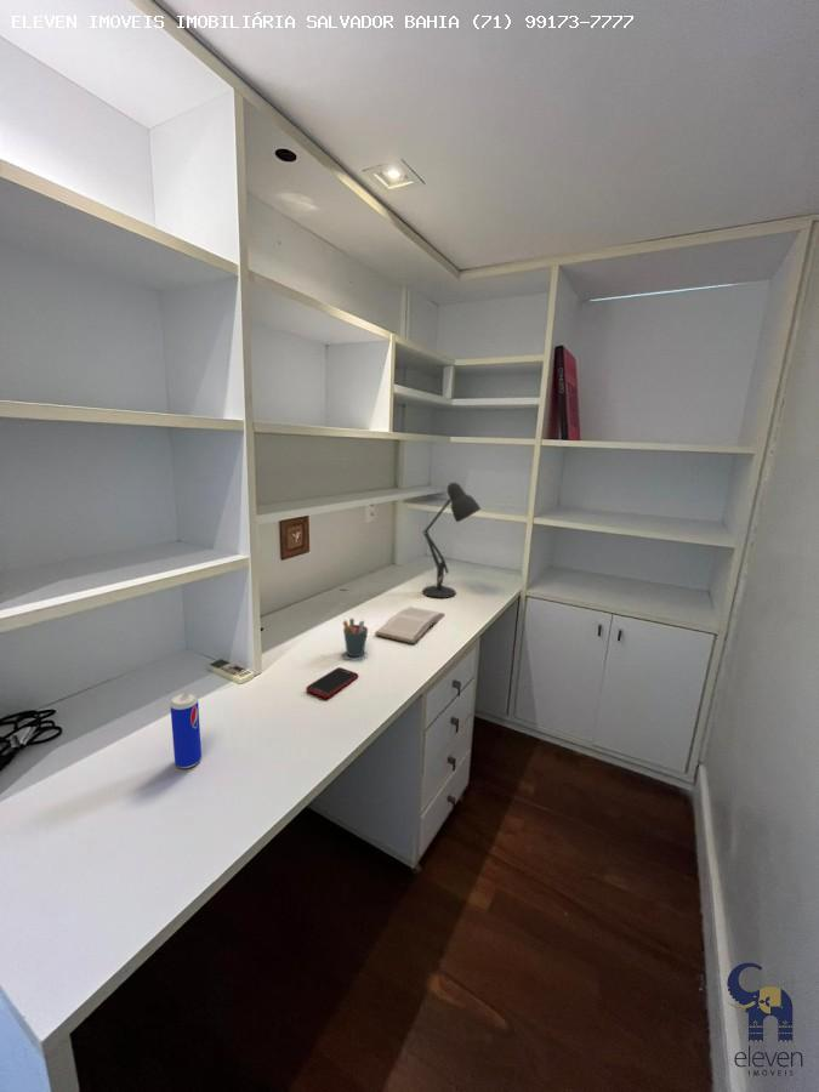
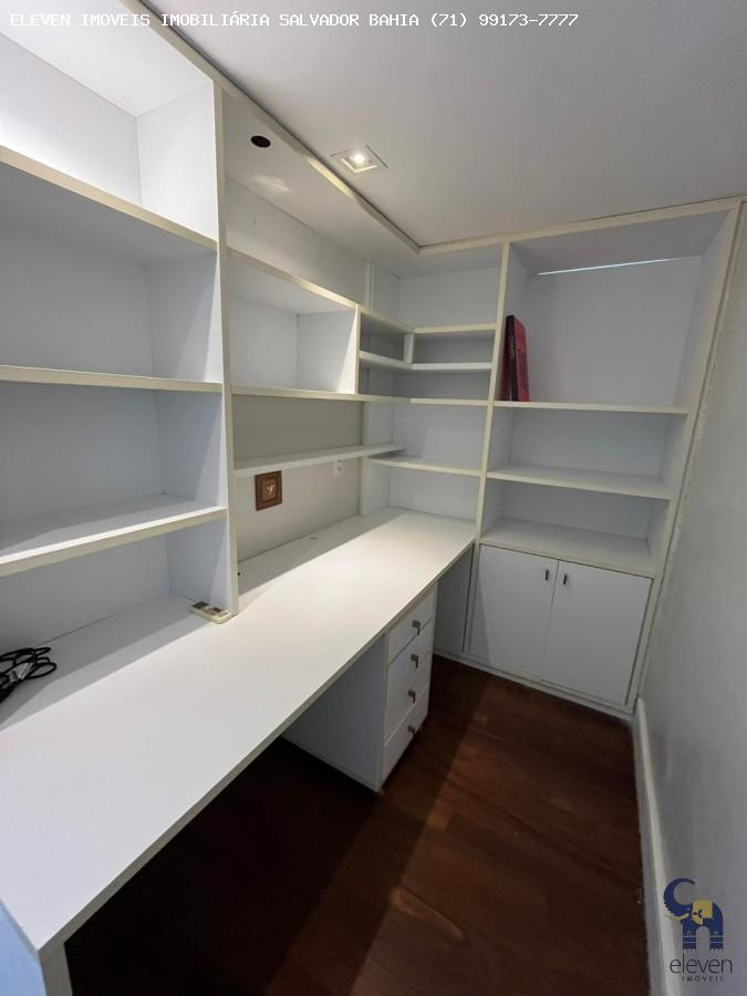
- desk lamp (436, 546)
- book (411, 620)
- beverage can (186, 729)
- cell phone (332, 682)
- pen holder (354, 635)
